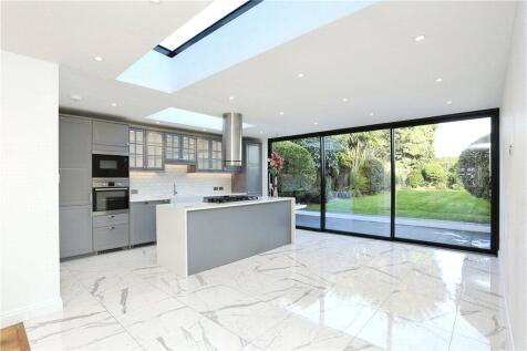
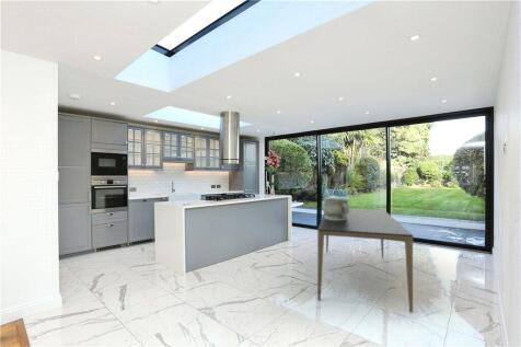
+ vessel (335, 208)
+ dining table (357, 236)
